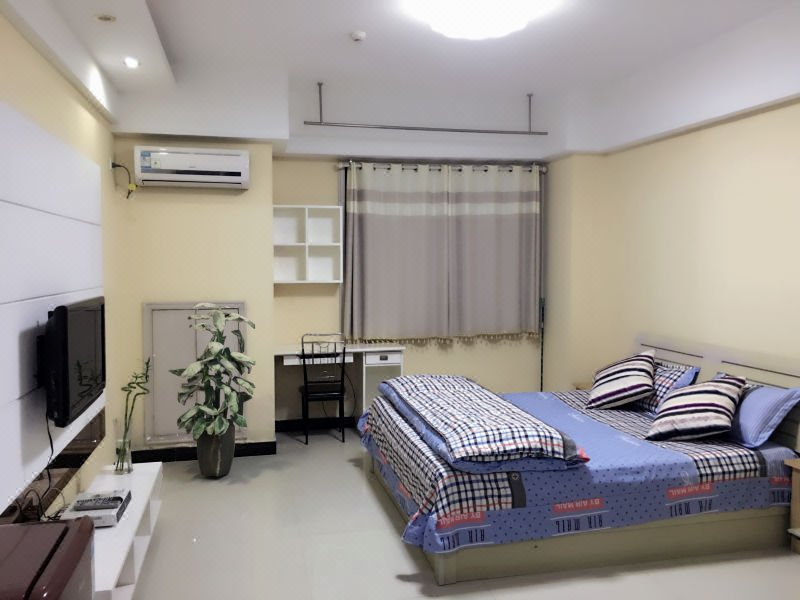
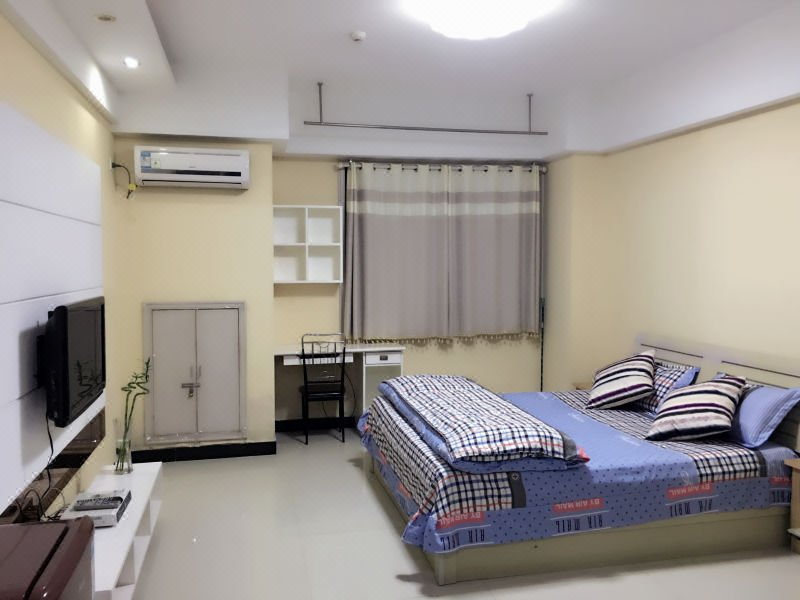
- indoor plant (213, 388)
